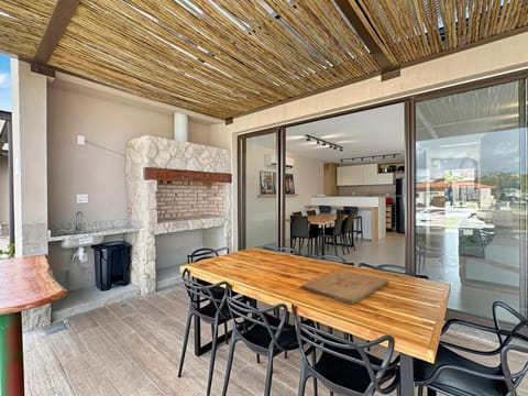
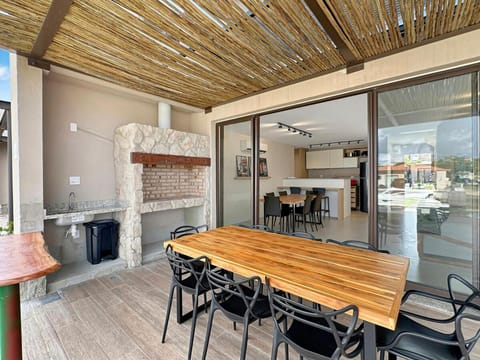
- cutting board (345, 284)
